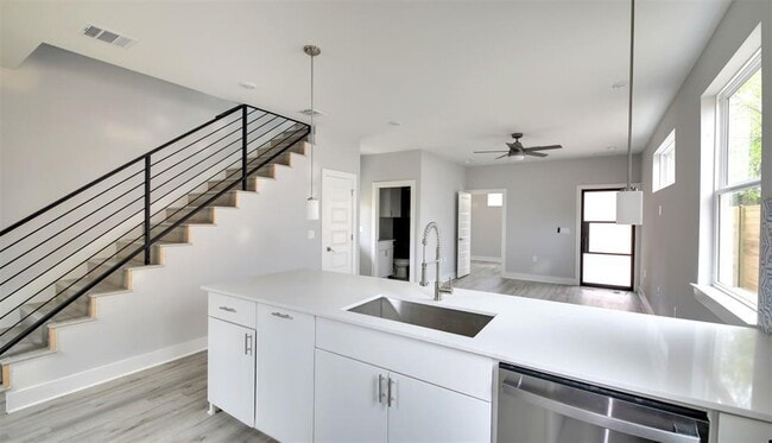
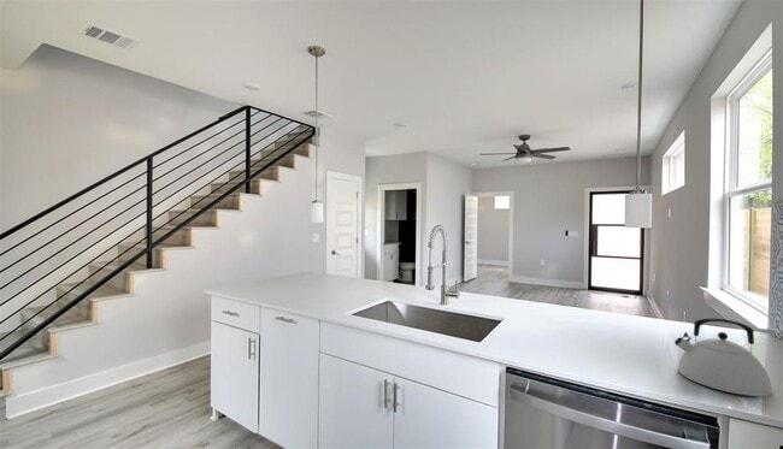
+ kettle (719, 348)
